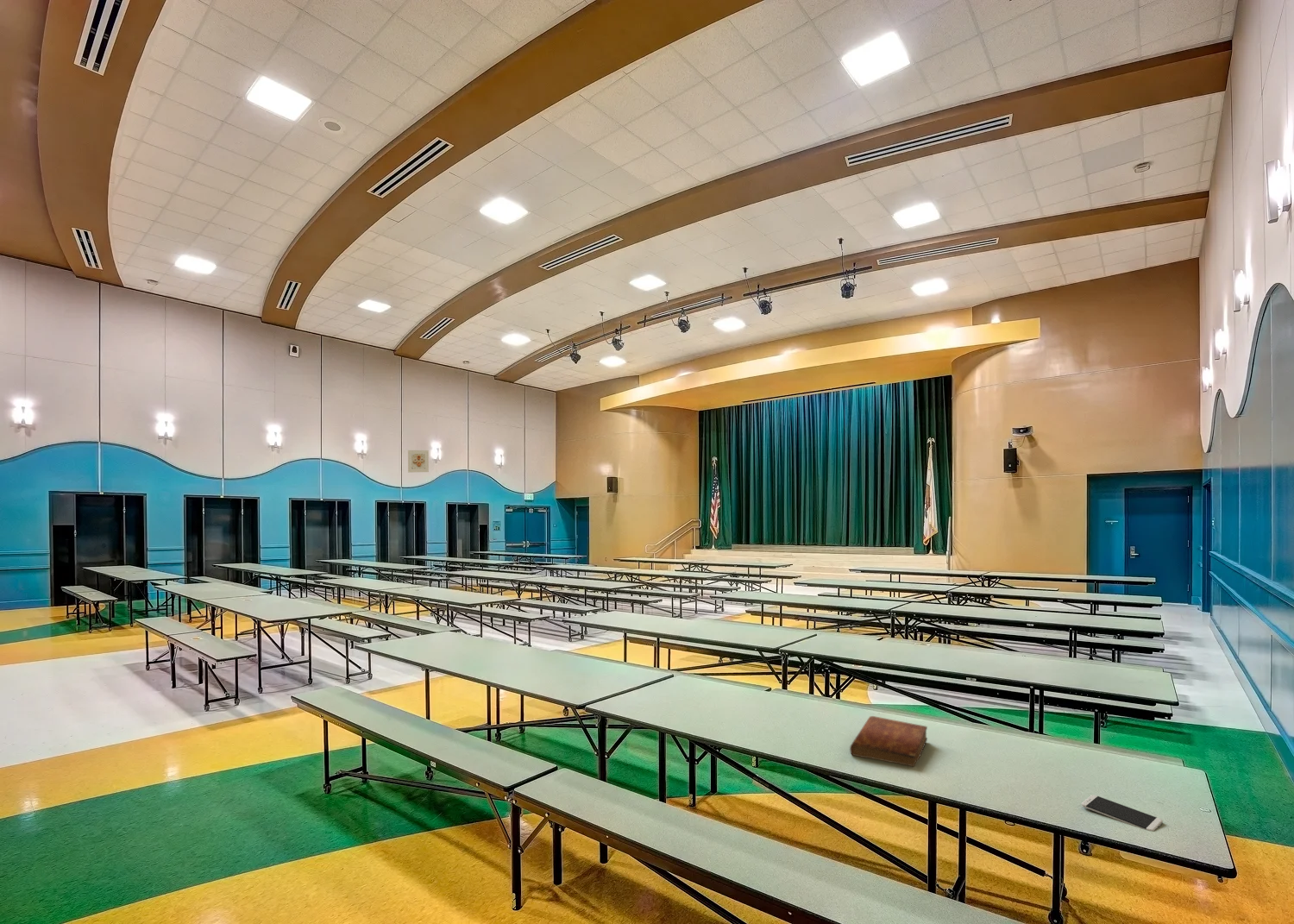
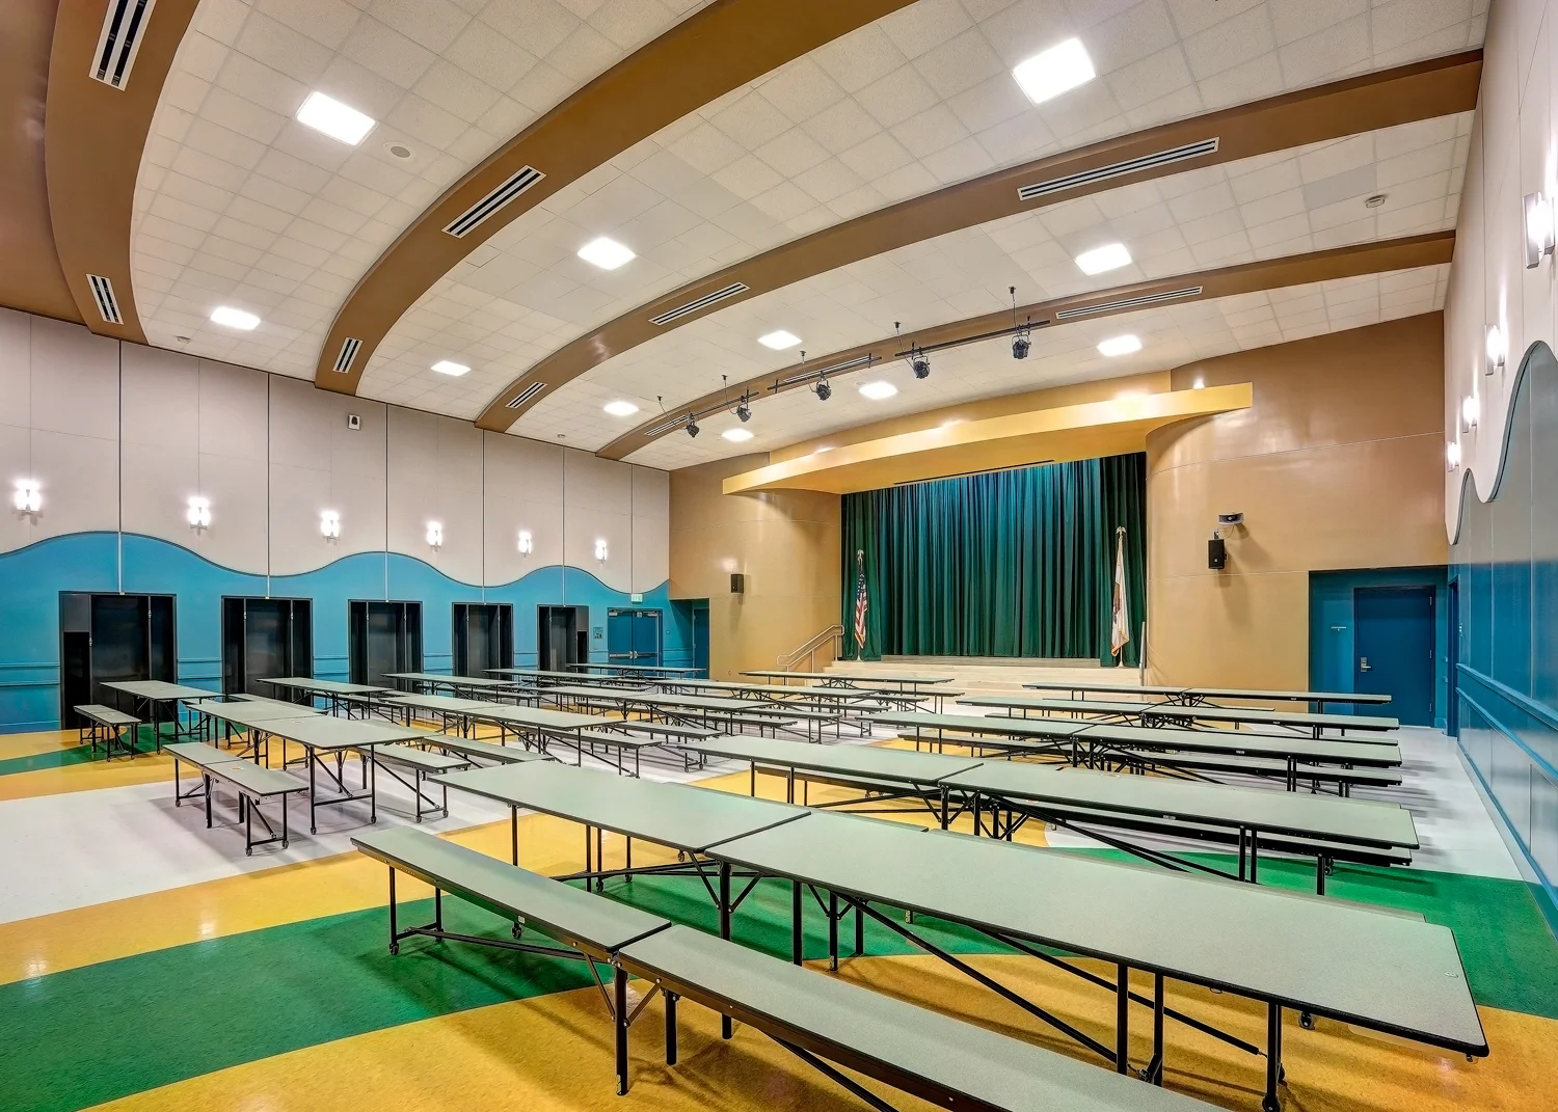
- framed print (418, 461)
- smartphone (1121, 813)
- bible (889, 740)
